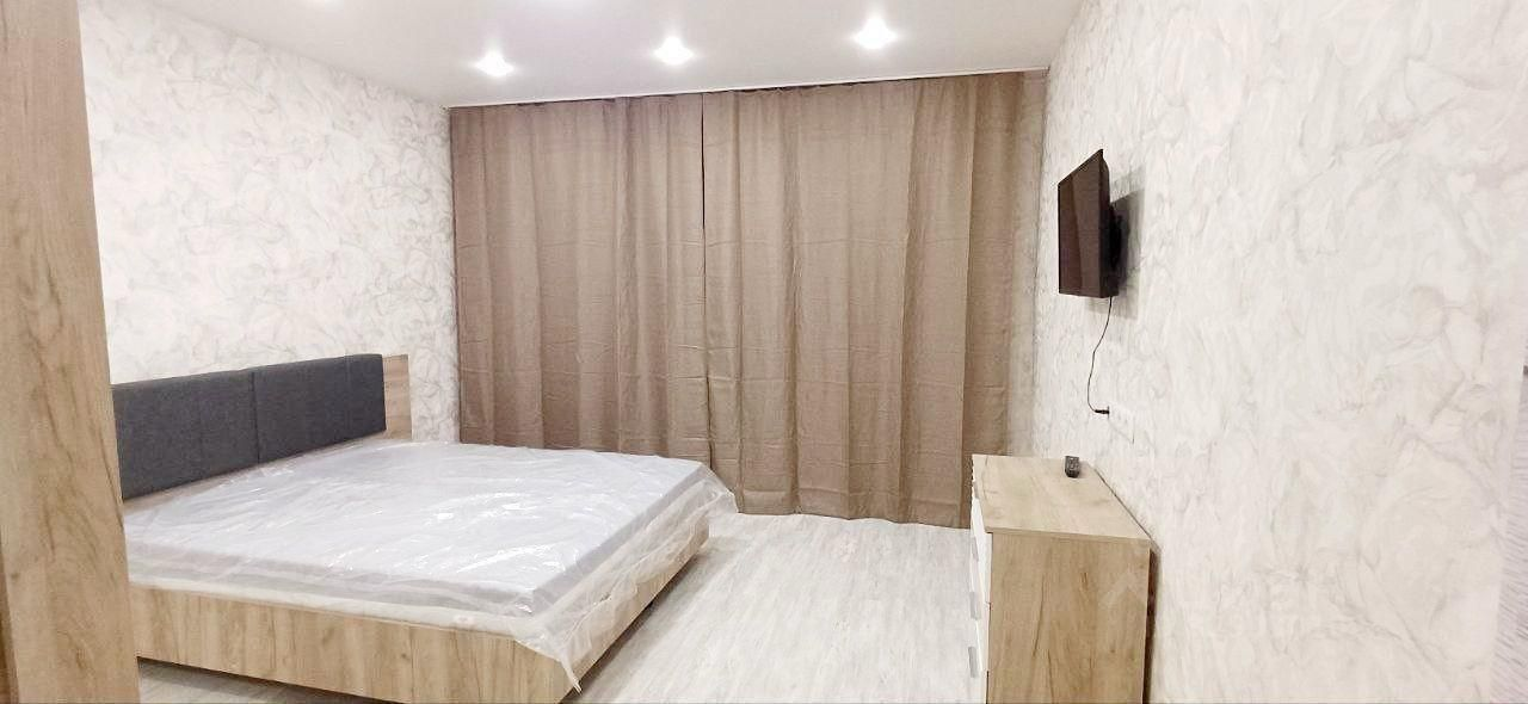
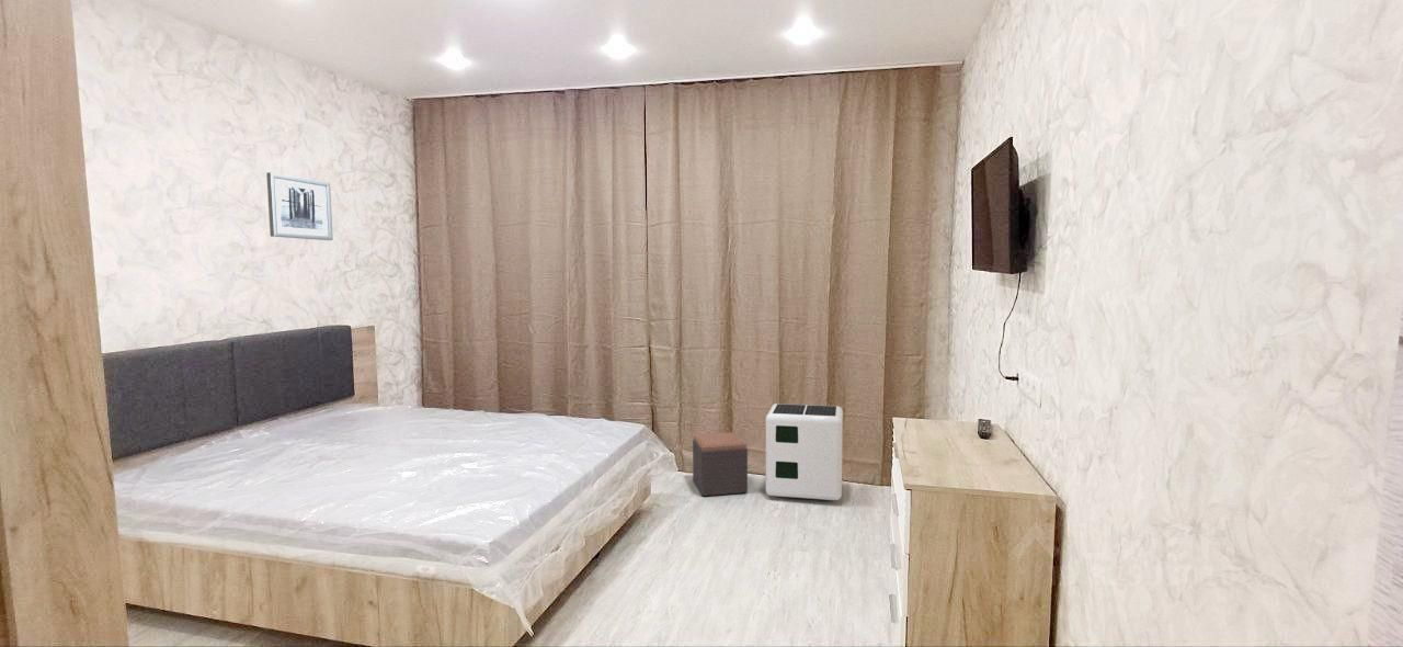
+ footstool (719, 462)
+ wall art (301, 208)
+ air purifier (805, 451)
